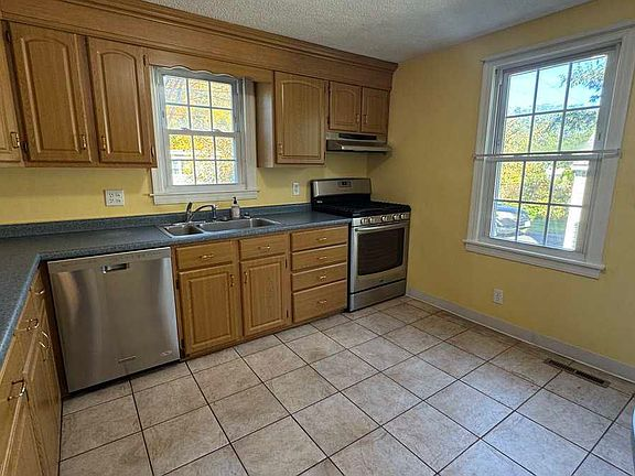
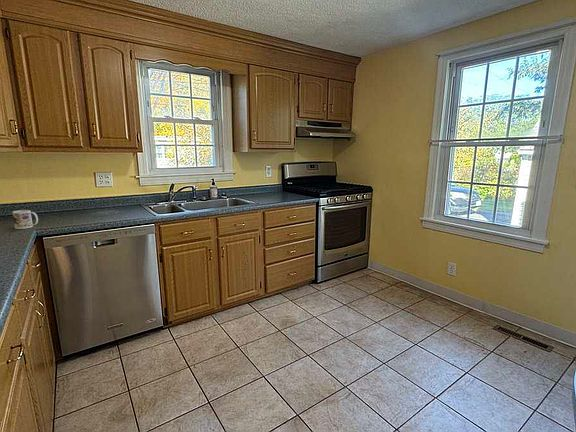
+ mug (26, 219)
